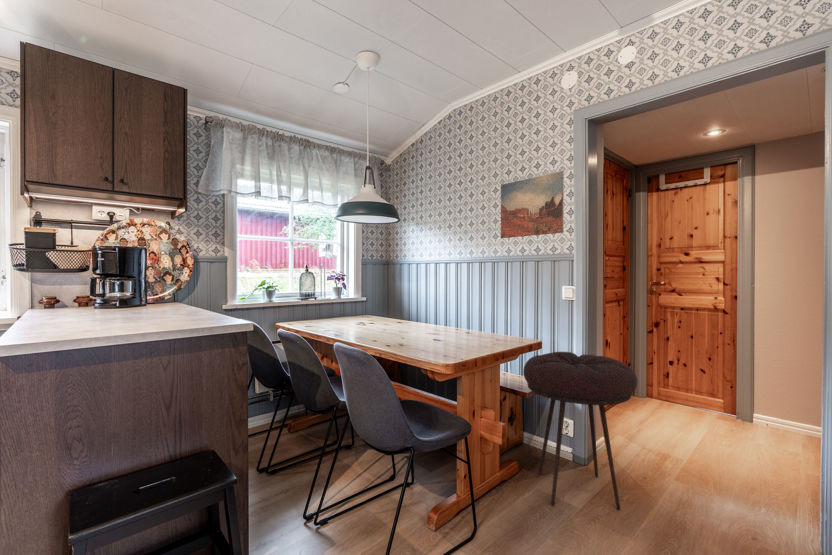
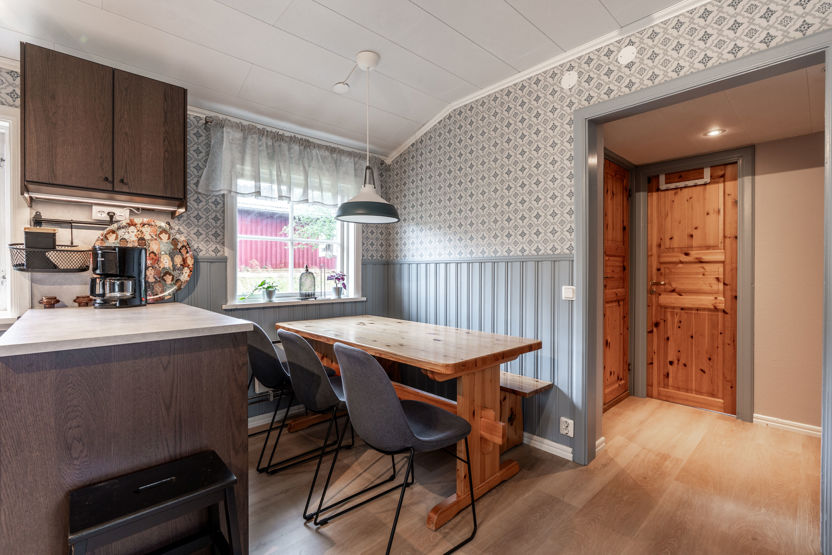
- wall art (529, 207)
- stool (563, 421)
